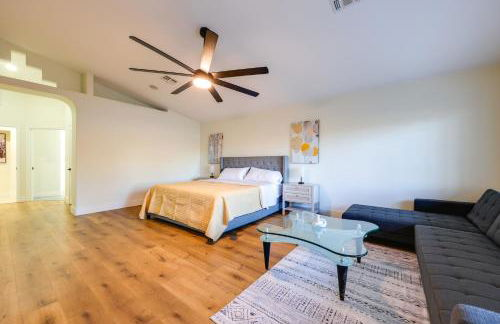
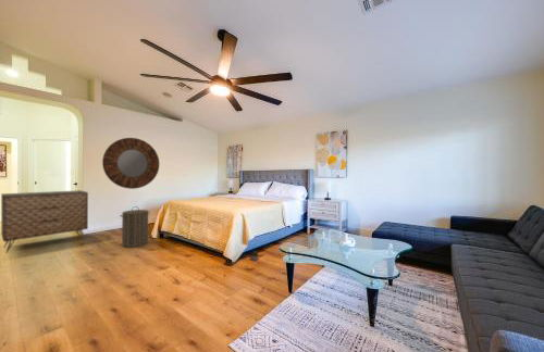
+ laundry hamper (135, 225)
+ home mirror (133, 163)
+ dresser (47, 217)
